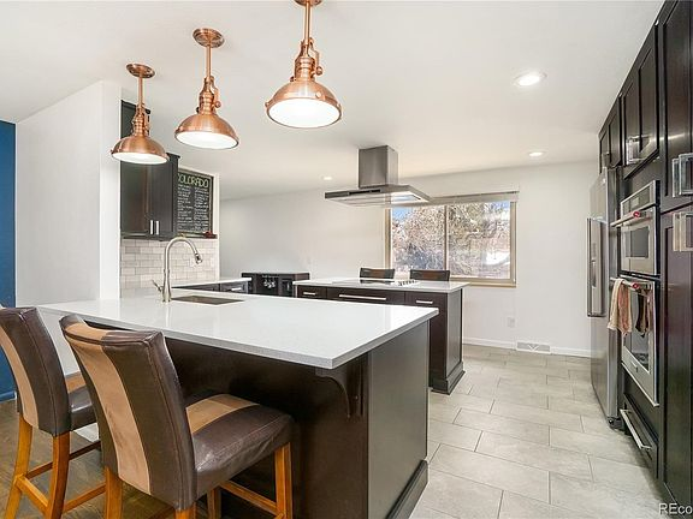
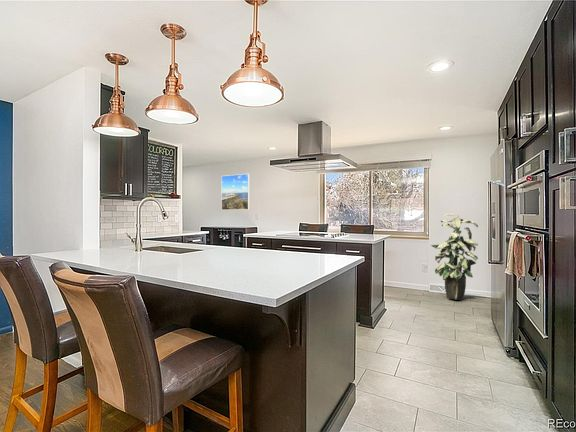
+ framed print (235, 192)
+ indoor plant (453, 255)
